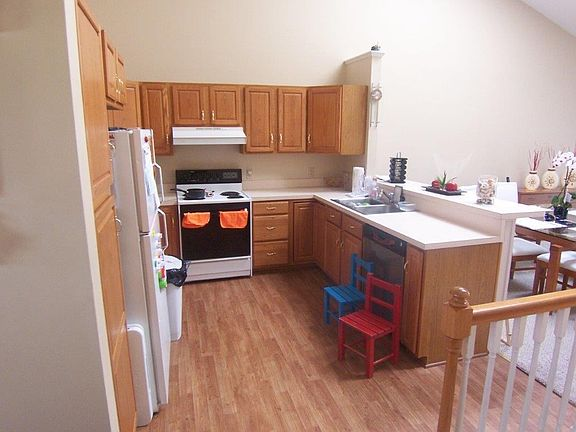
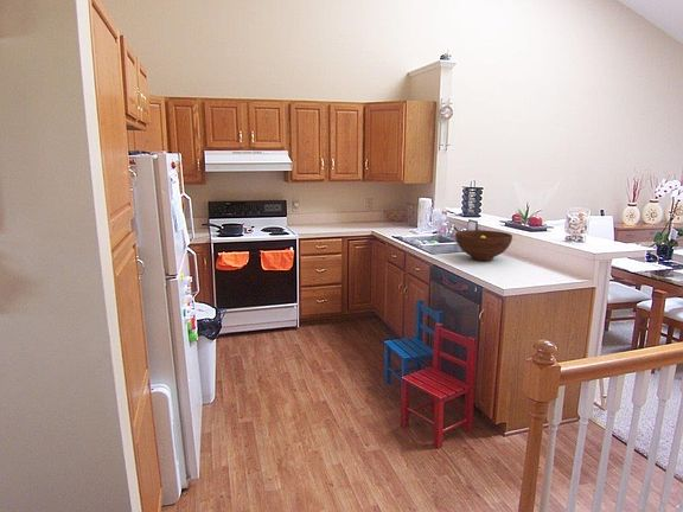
+ fruit bowl (483, 247)
